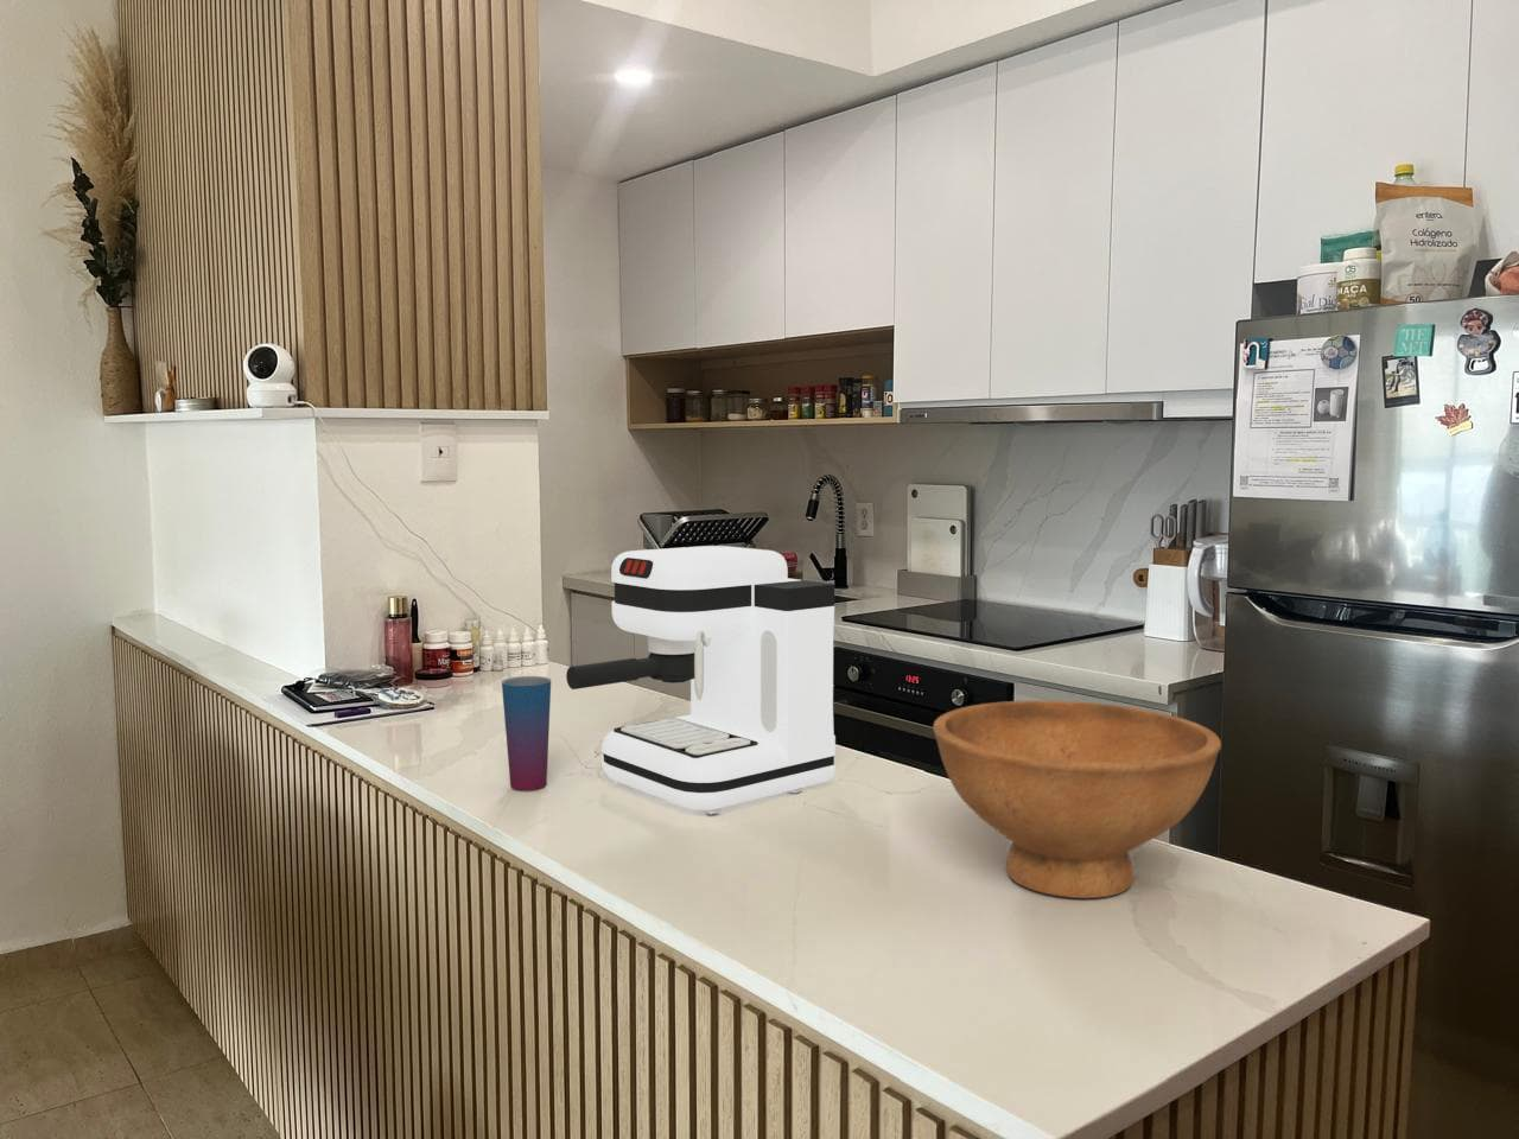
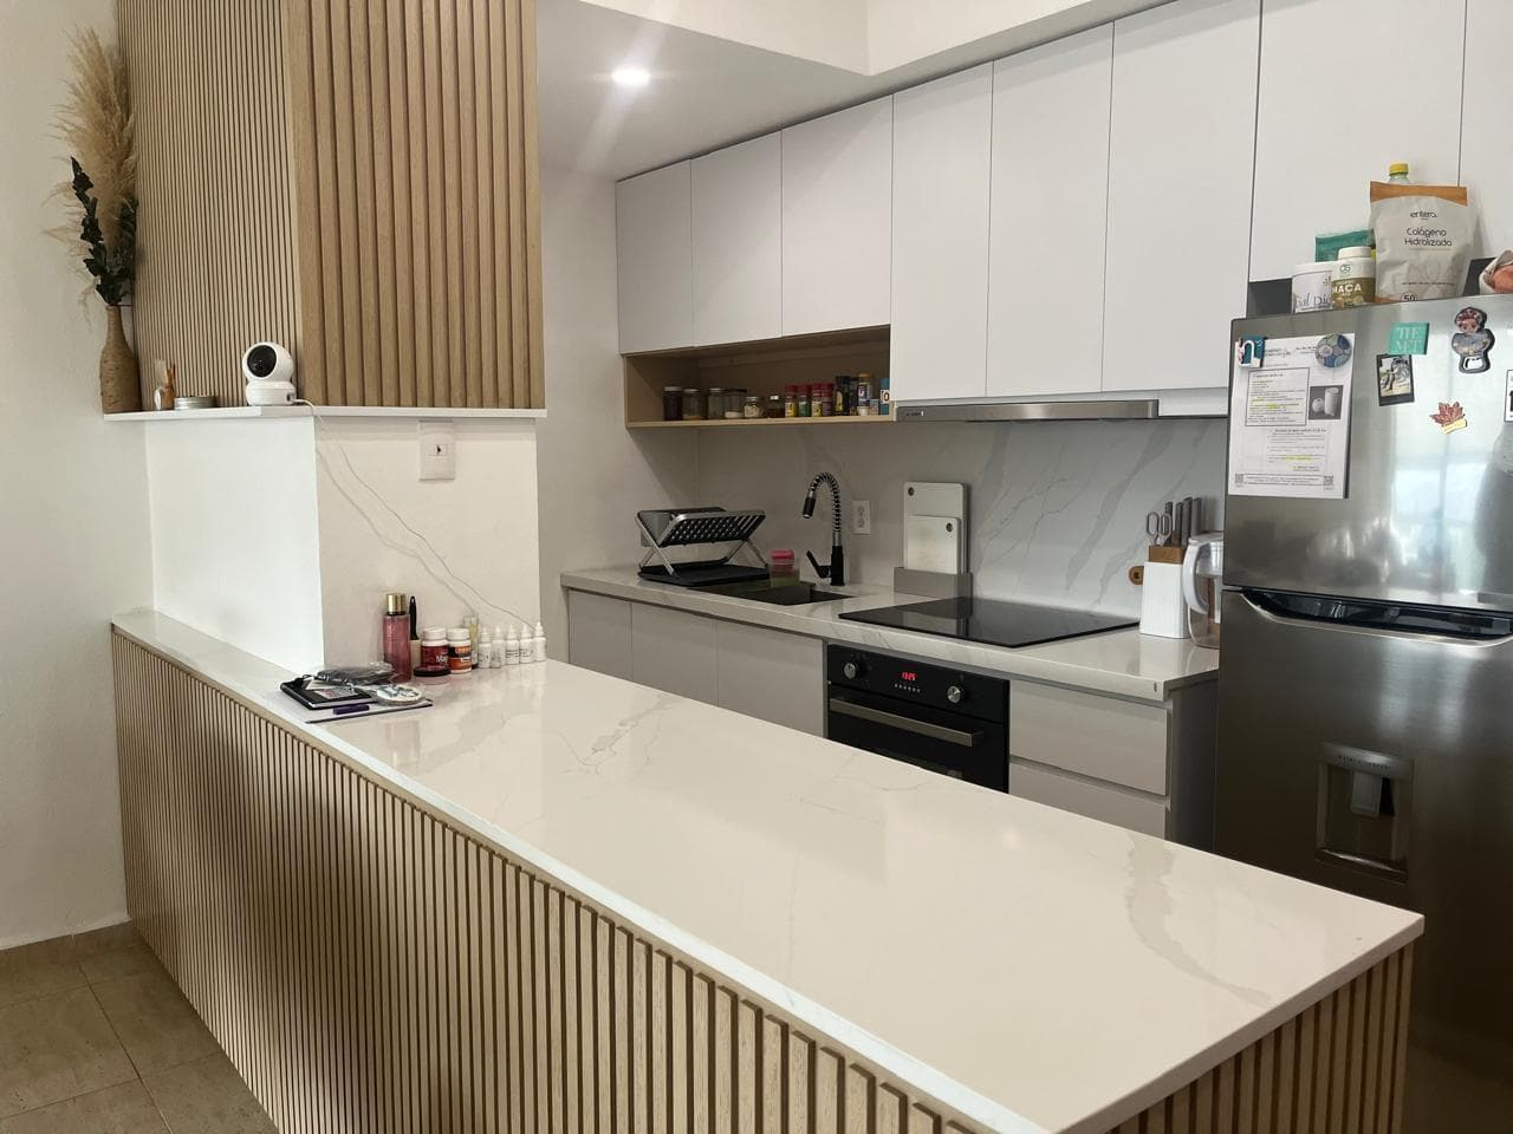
- bowl (1070, 802)
- cup (527, 732)
- coffee maker (709, 670)
